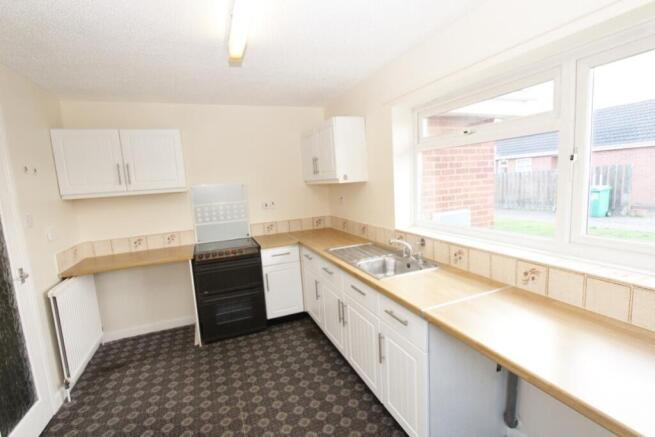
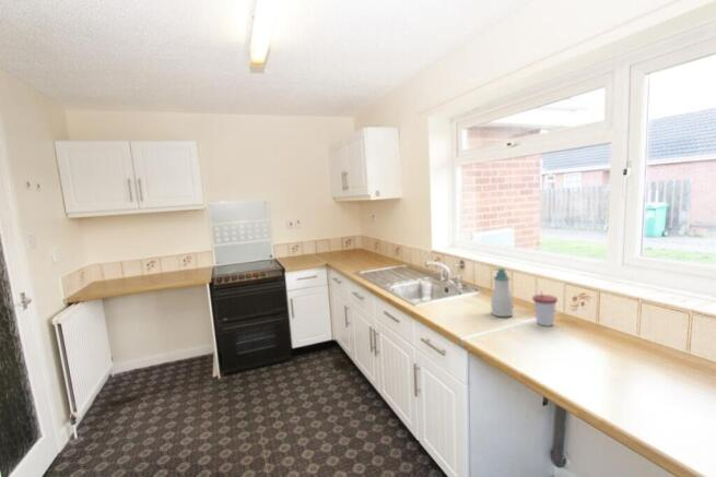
+ cup (544, 307)
+ soap bottle (502, 291)
